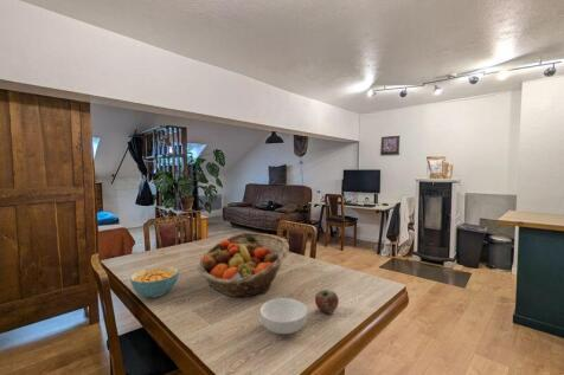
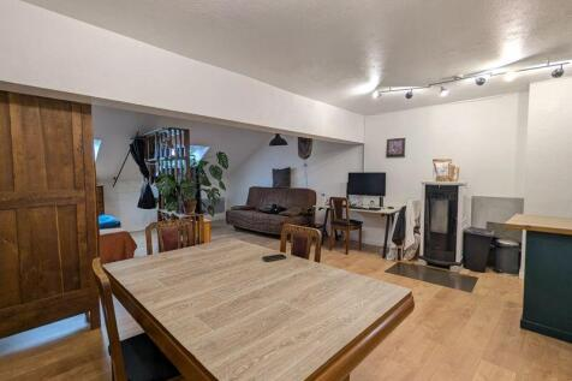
- cereal bowl (155, 284)
- apple (326, 300)
- fruit basket (243, 260)
- cereal bowl (283, 318)
